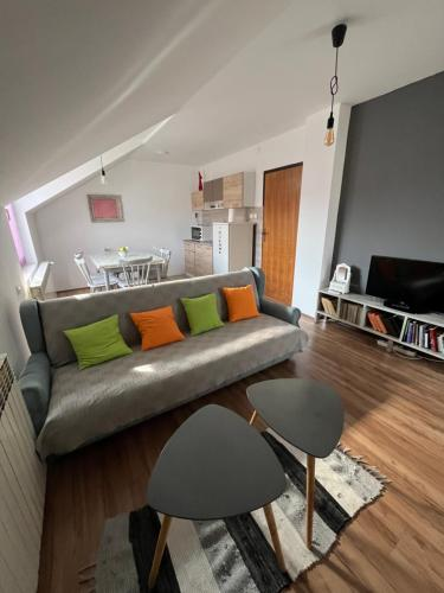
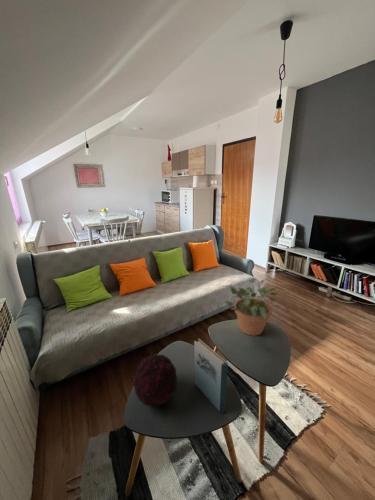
+ book (209, 374)
+ potted plant (250, 308)
+ decorative orb (156, 379)
